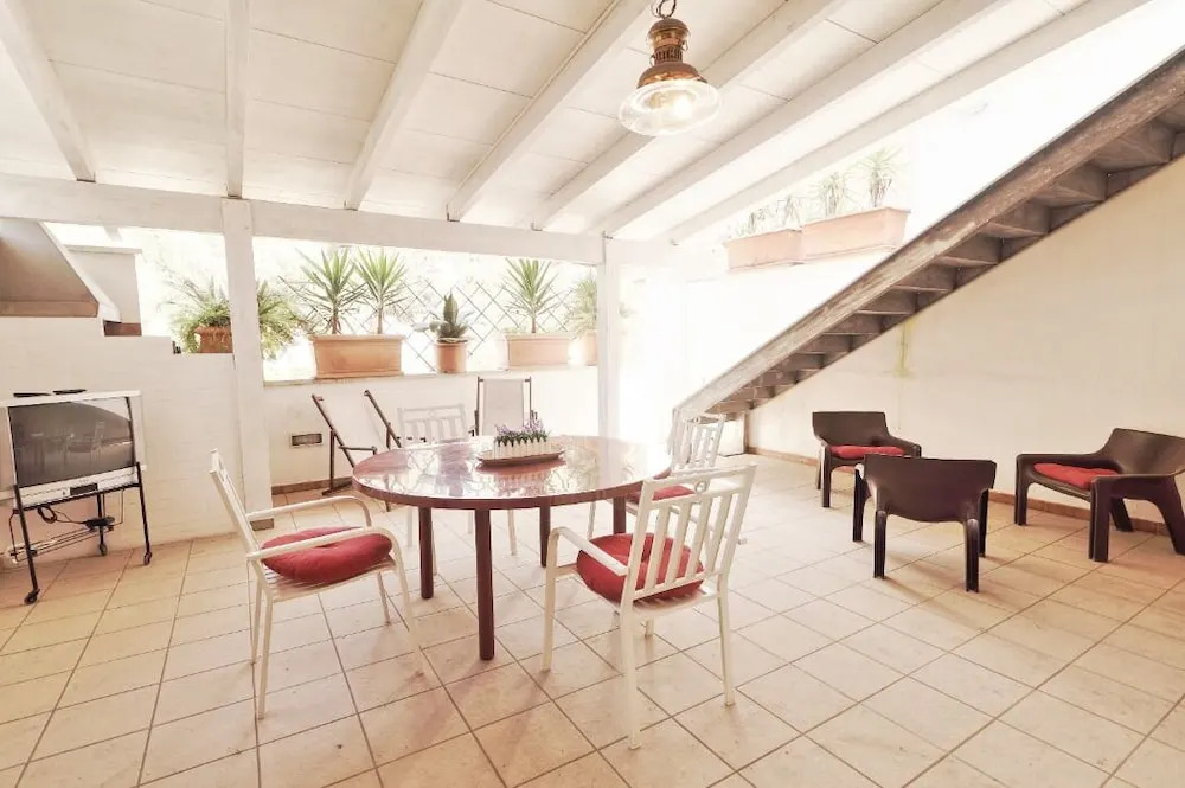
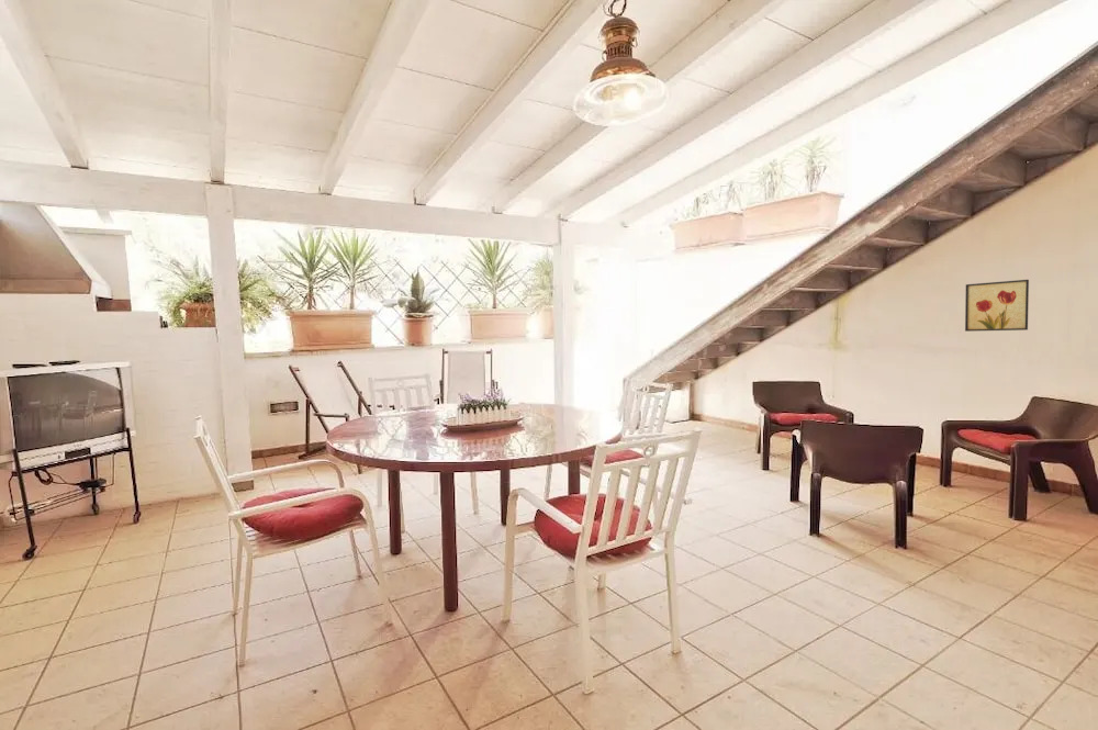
+ wall art (996, 306)
